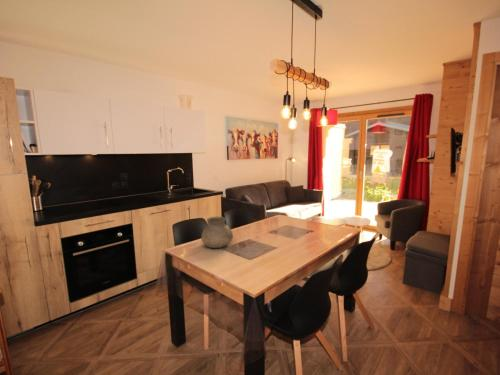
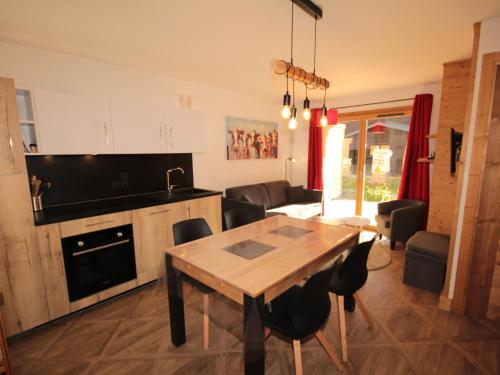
- vase (217, 232)
